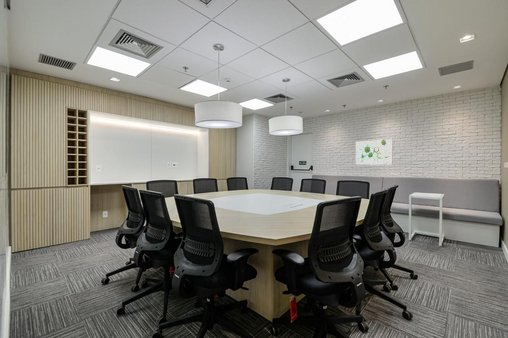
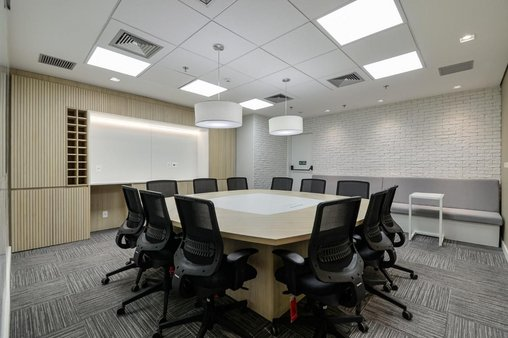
- wall art (373, 152)
